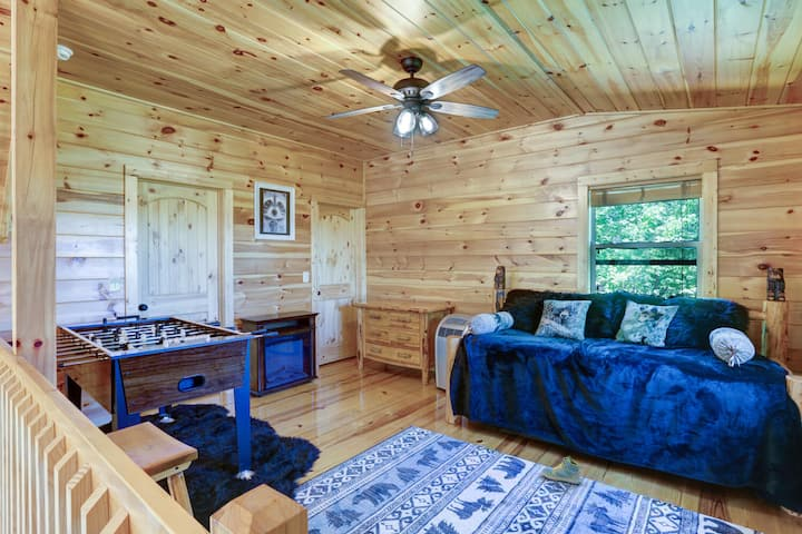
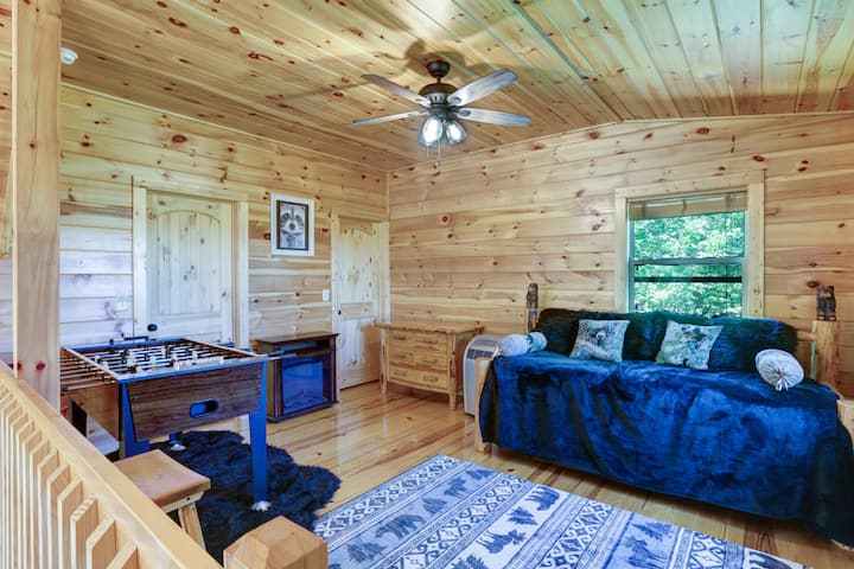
- sneaker (560, 466)
